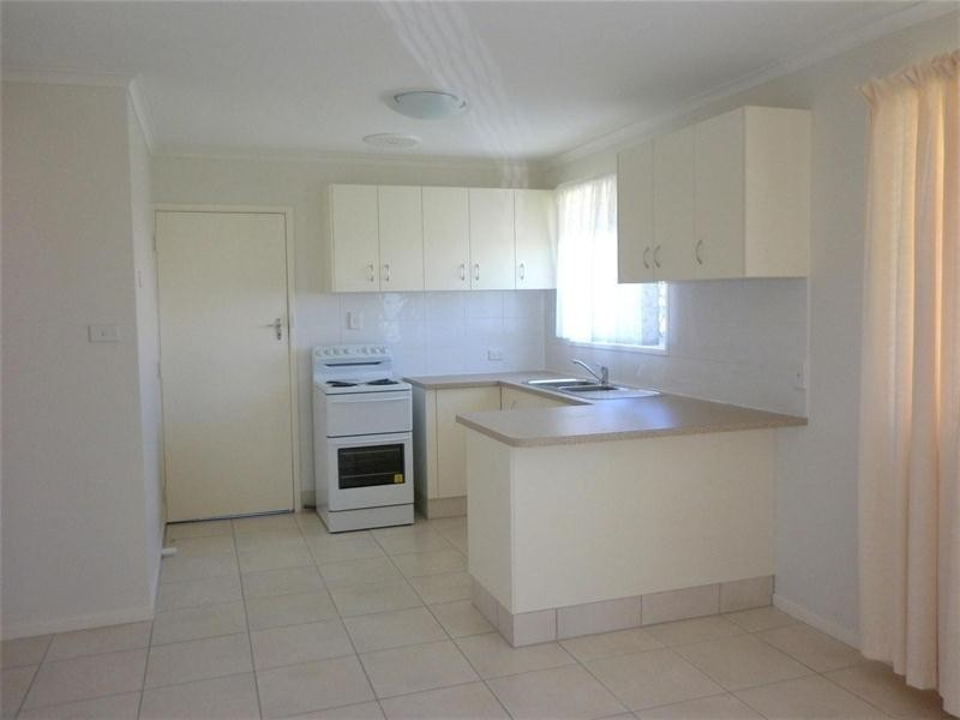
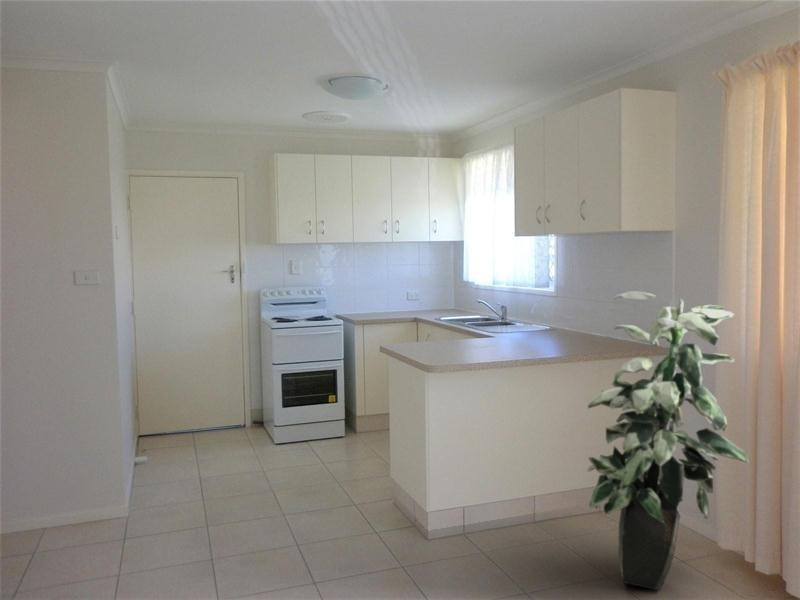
+ indoor plant (654, 436)
